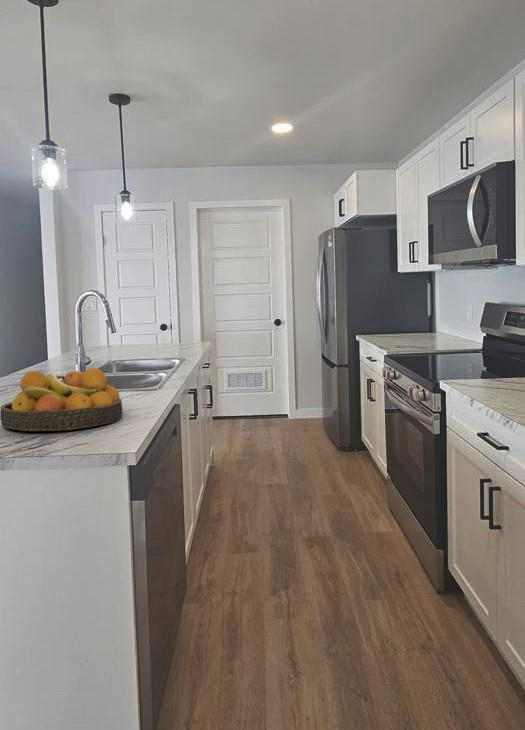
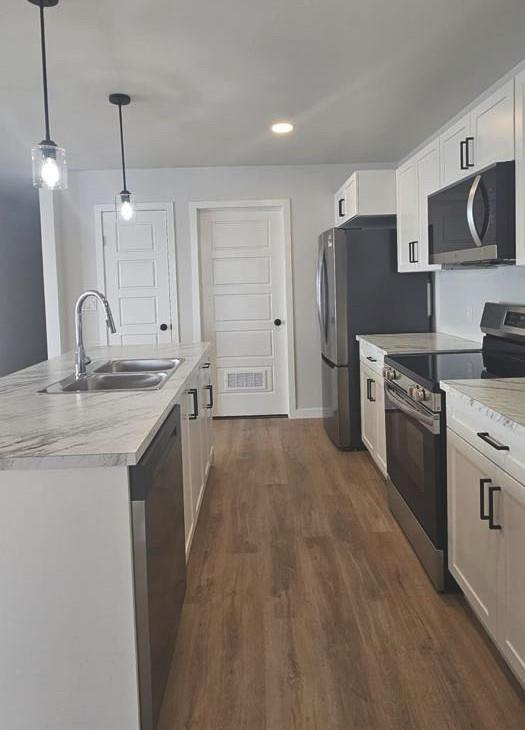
- fruit bowl (62, 394)
